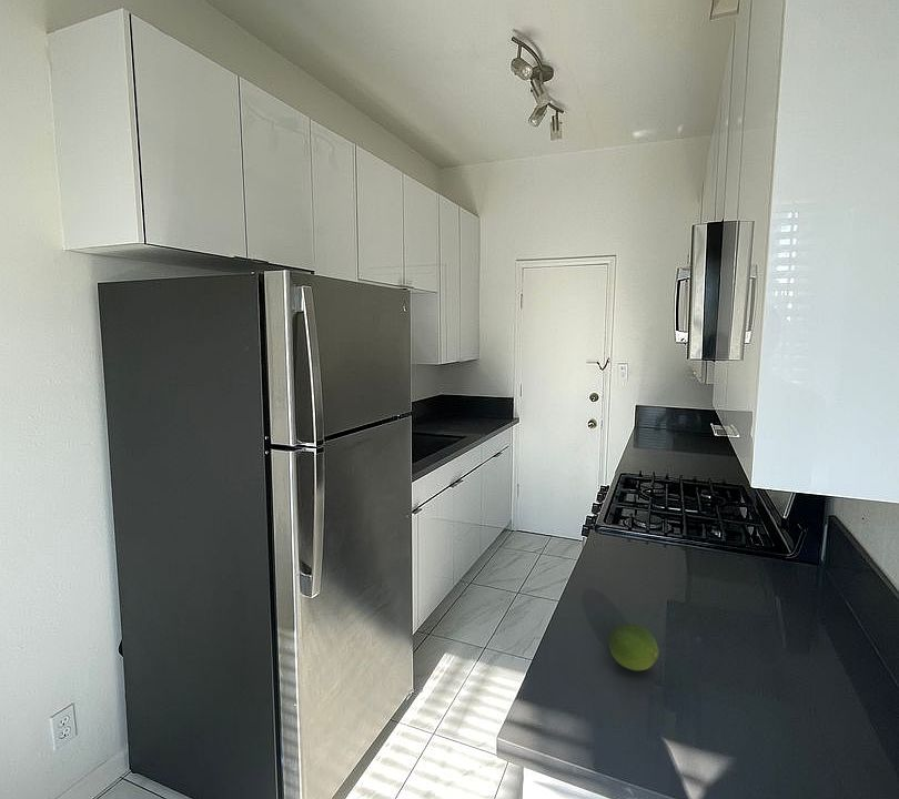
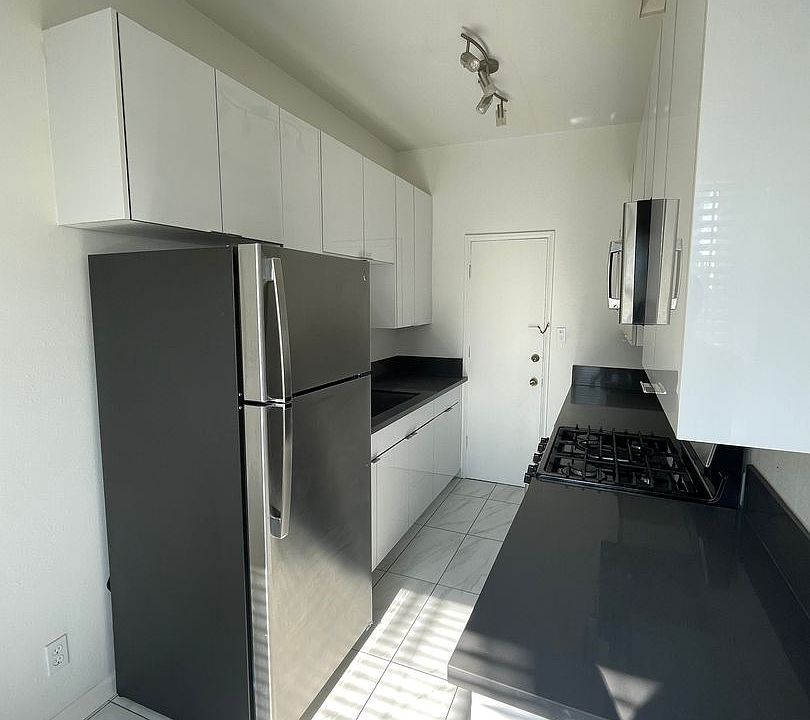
- fruit (633, 646)
